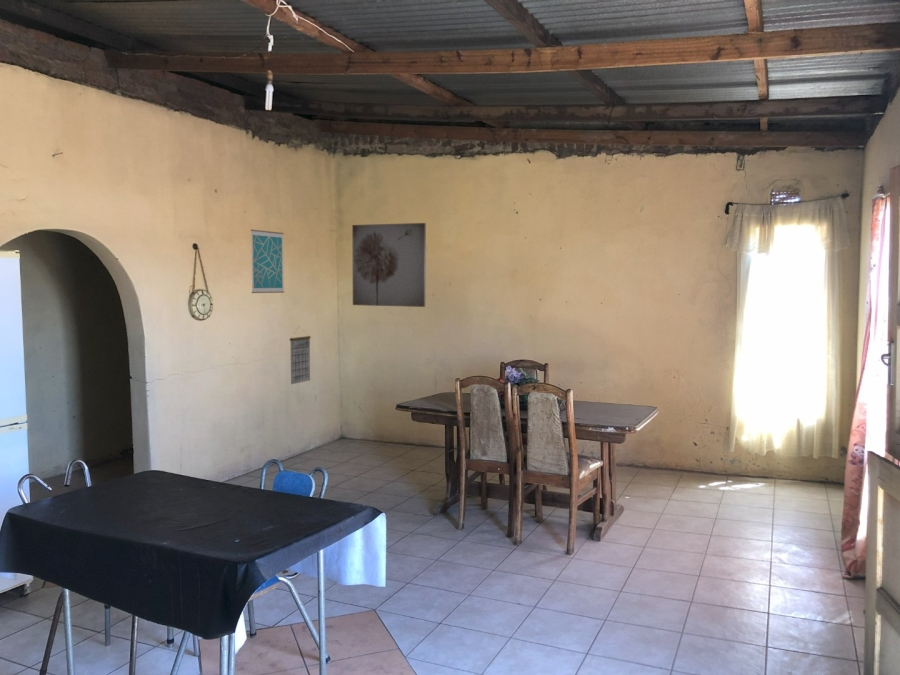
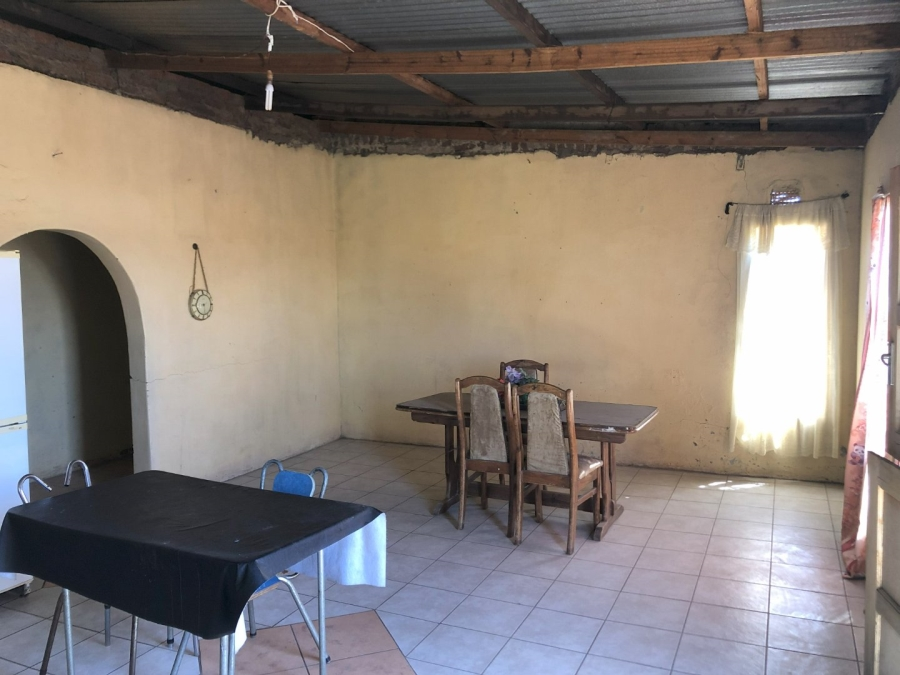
- wall art (268, 262)
- wall art (388, 265)
- calendar (300, 354)
